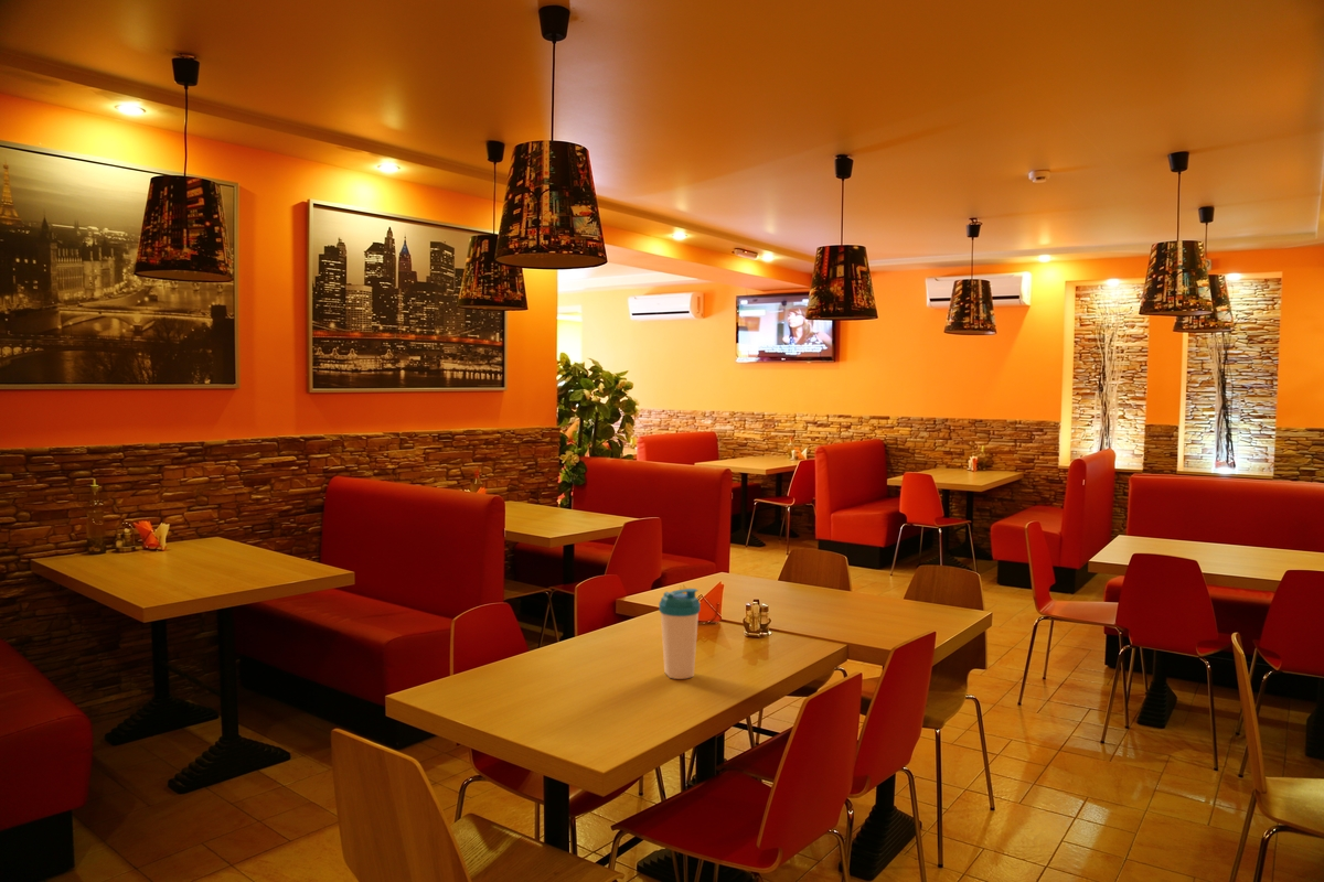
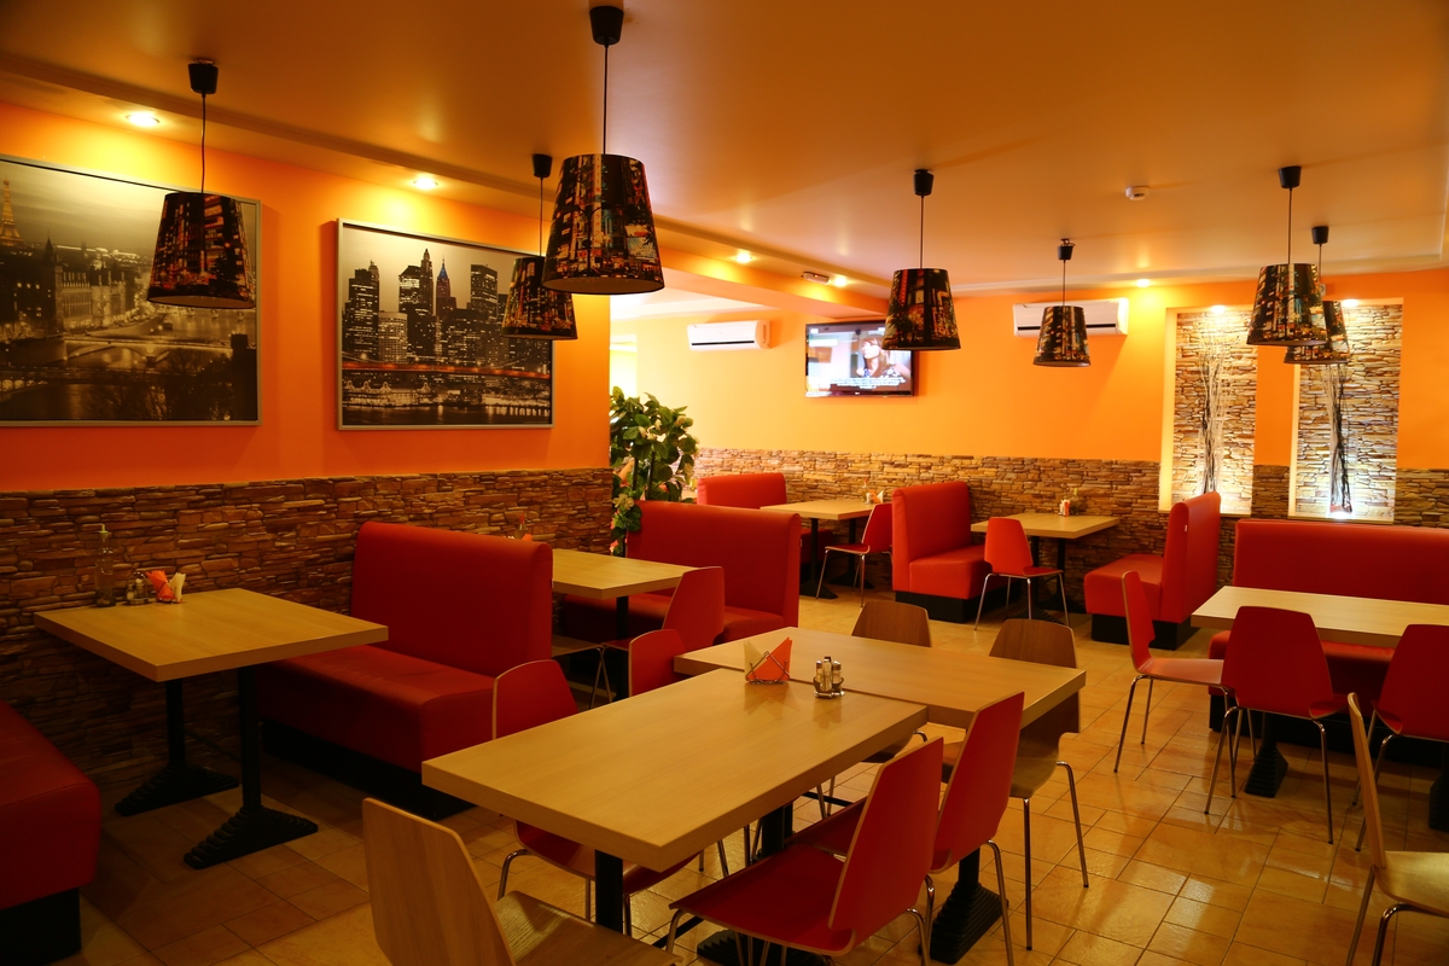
- water bottle (679, 632)
